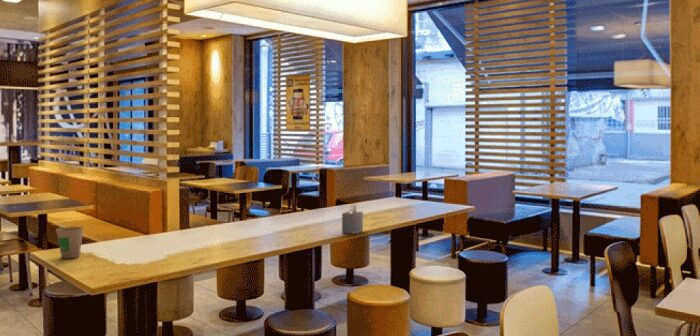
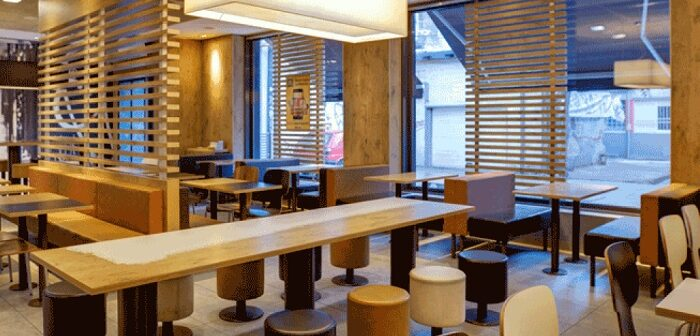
- napkin holder (352, 218)
- paper cup (70, 242)
